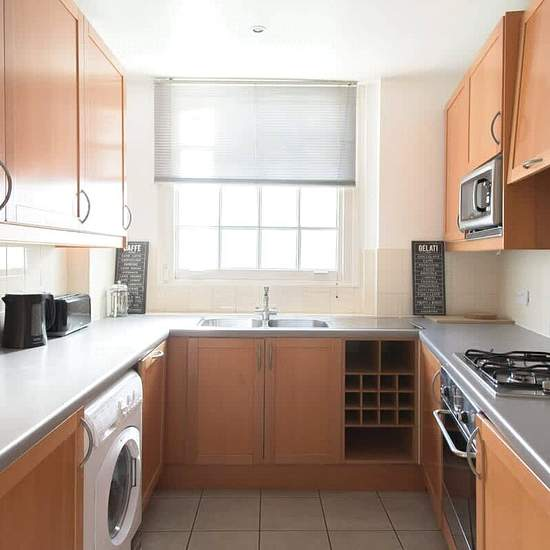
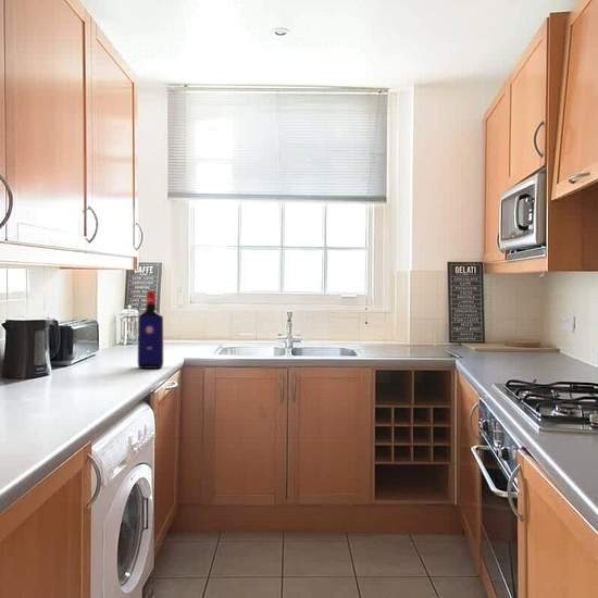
+ liquor bottle (150, 328)
